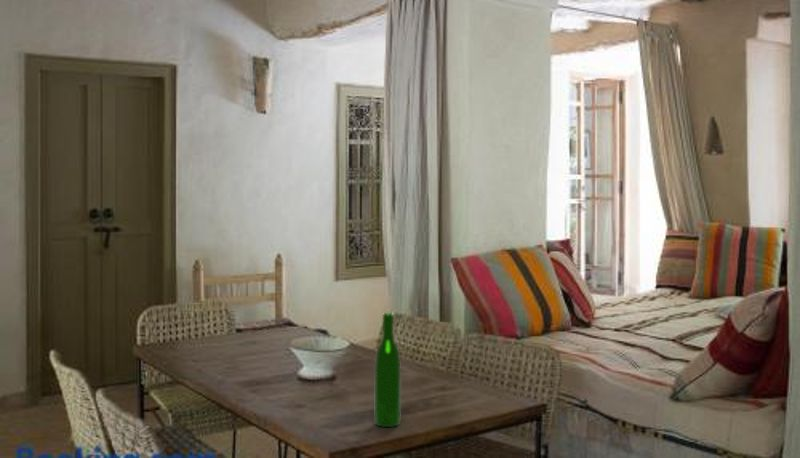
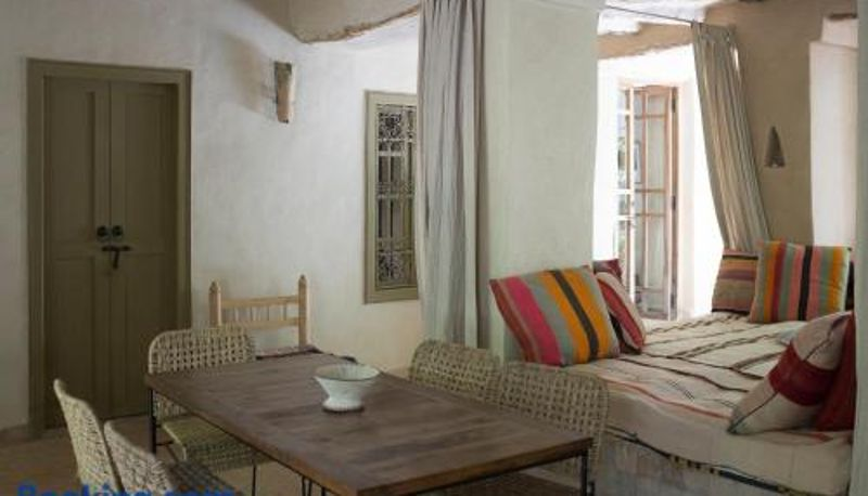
- wine bottle (387, 368)
